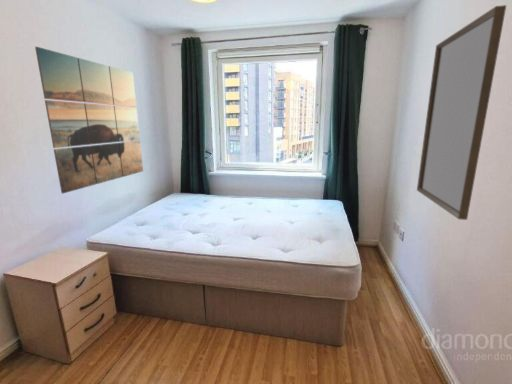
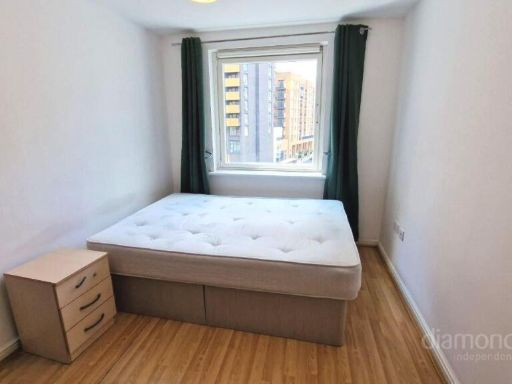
- home mirror (450, 122)
- wall art (102, 124)
